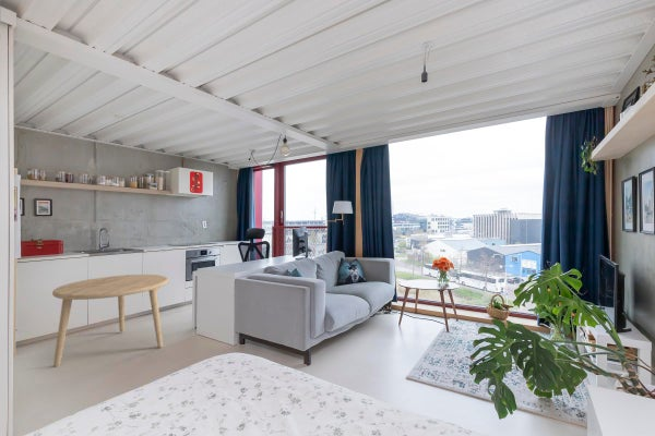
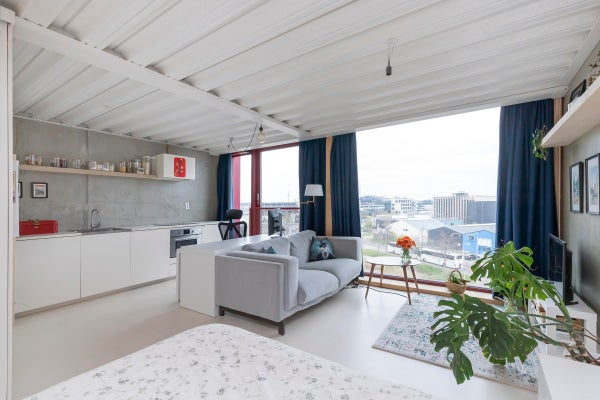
- dining table (119, 315)
